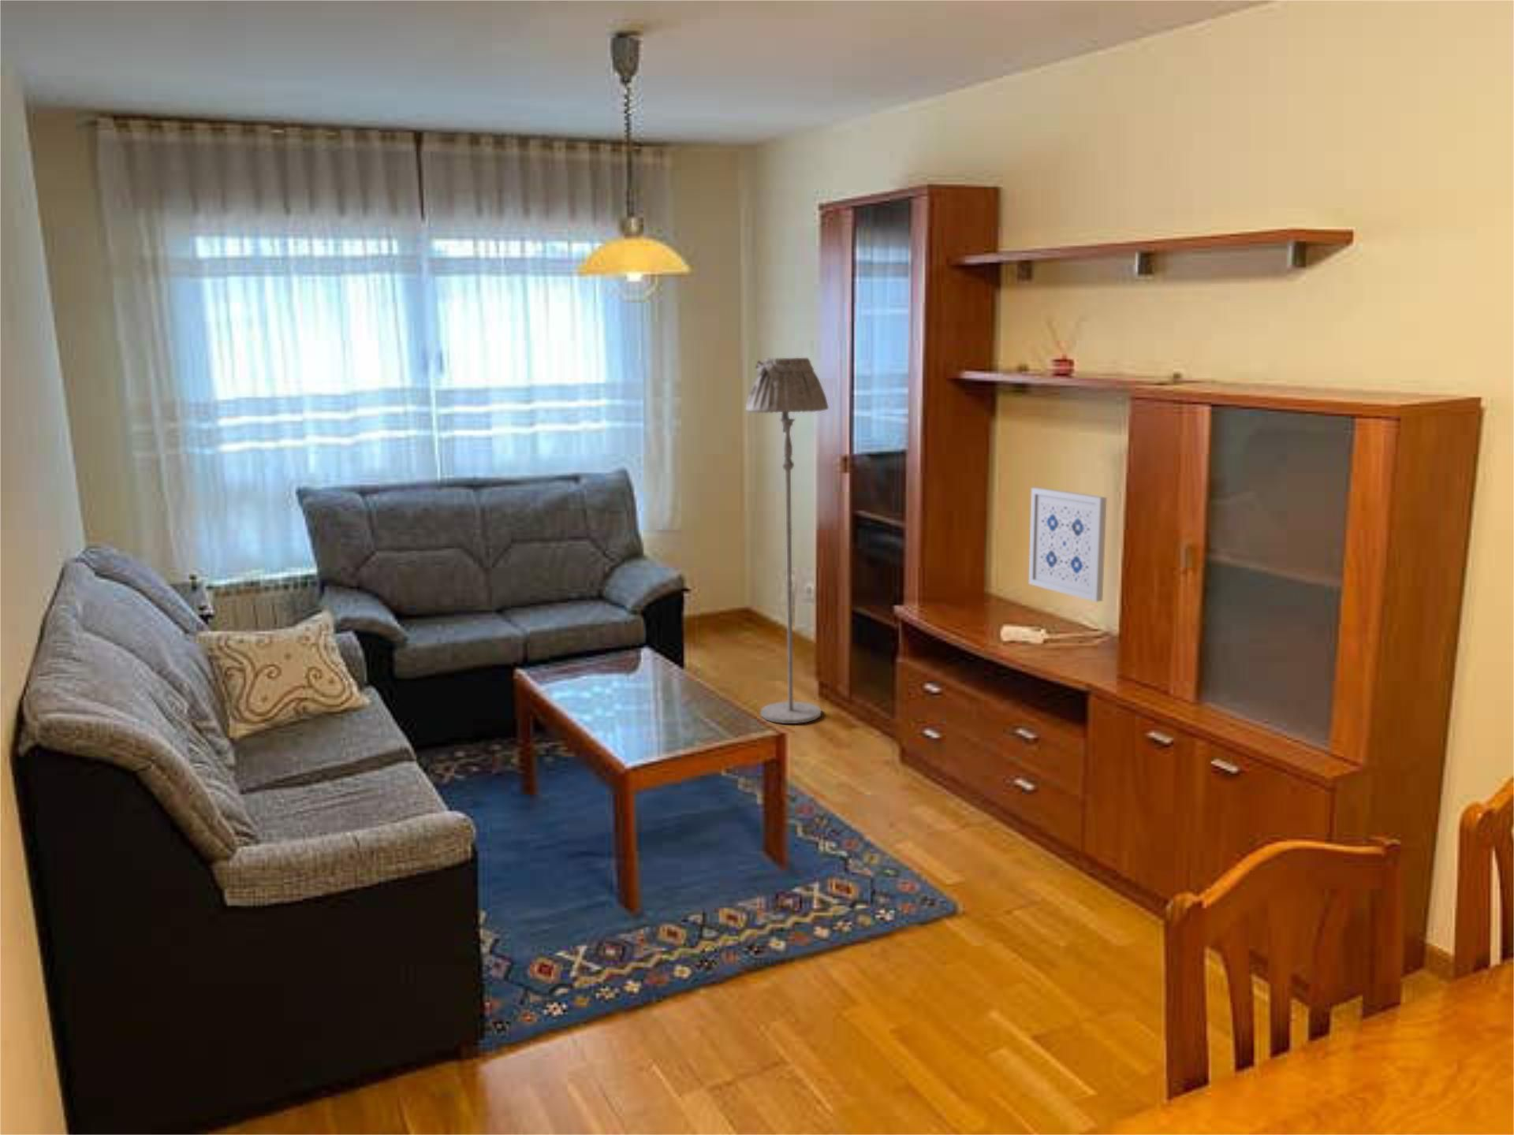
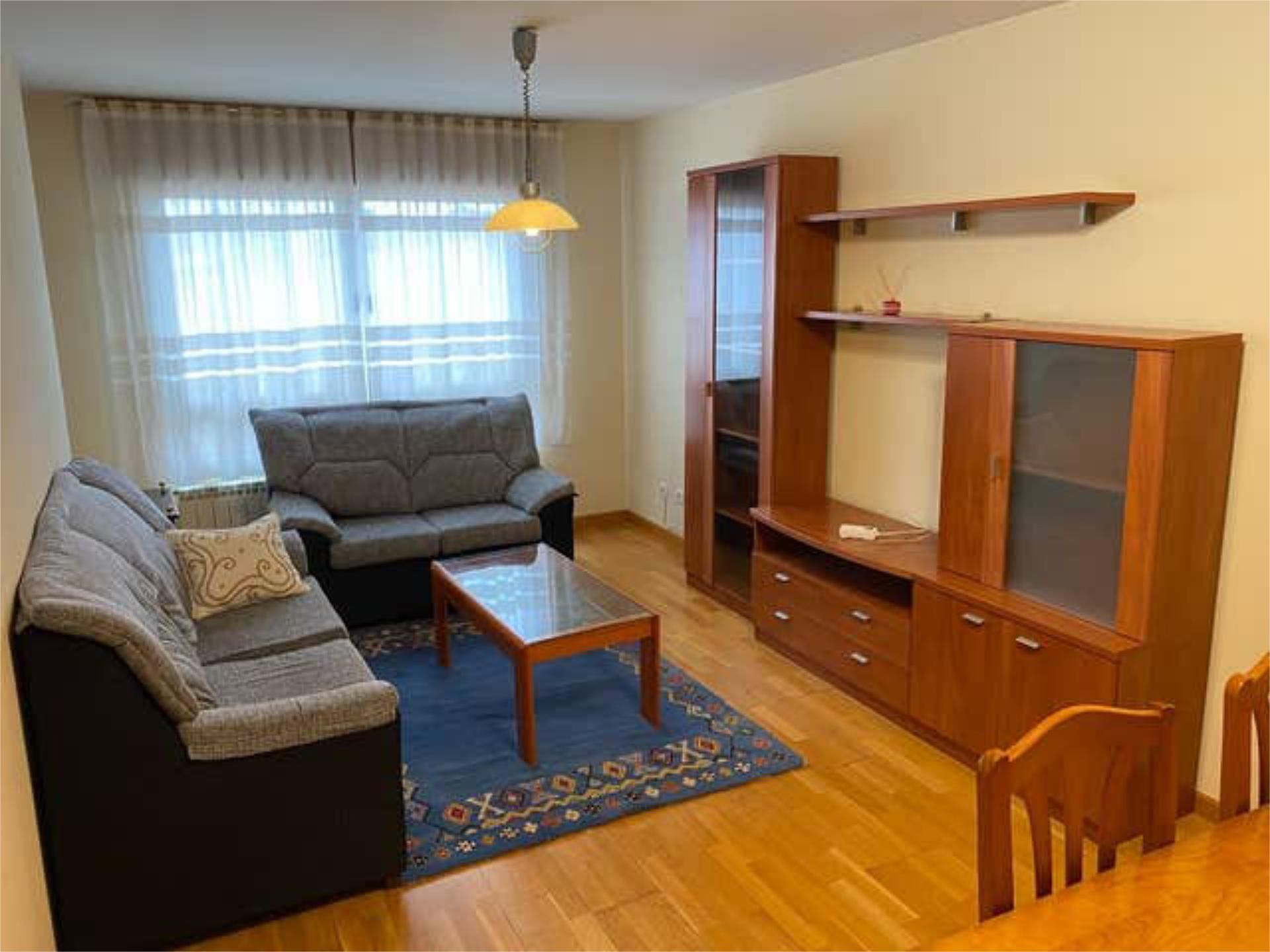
- wall art (1066, 542)
- floor lamp (788, 541)
